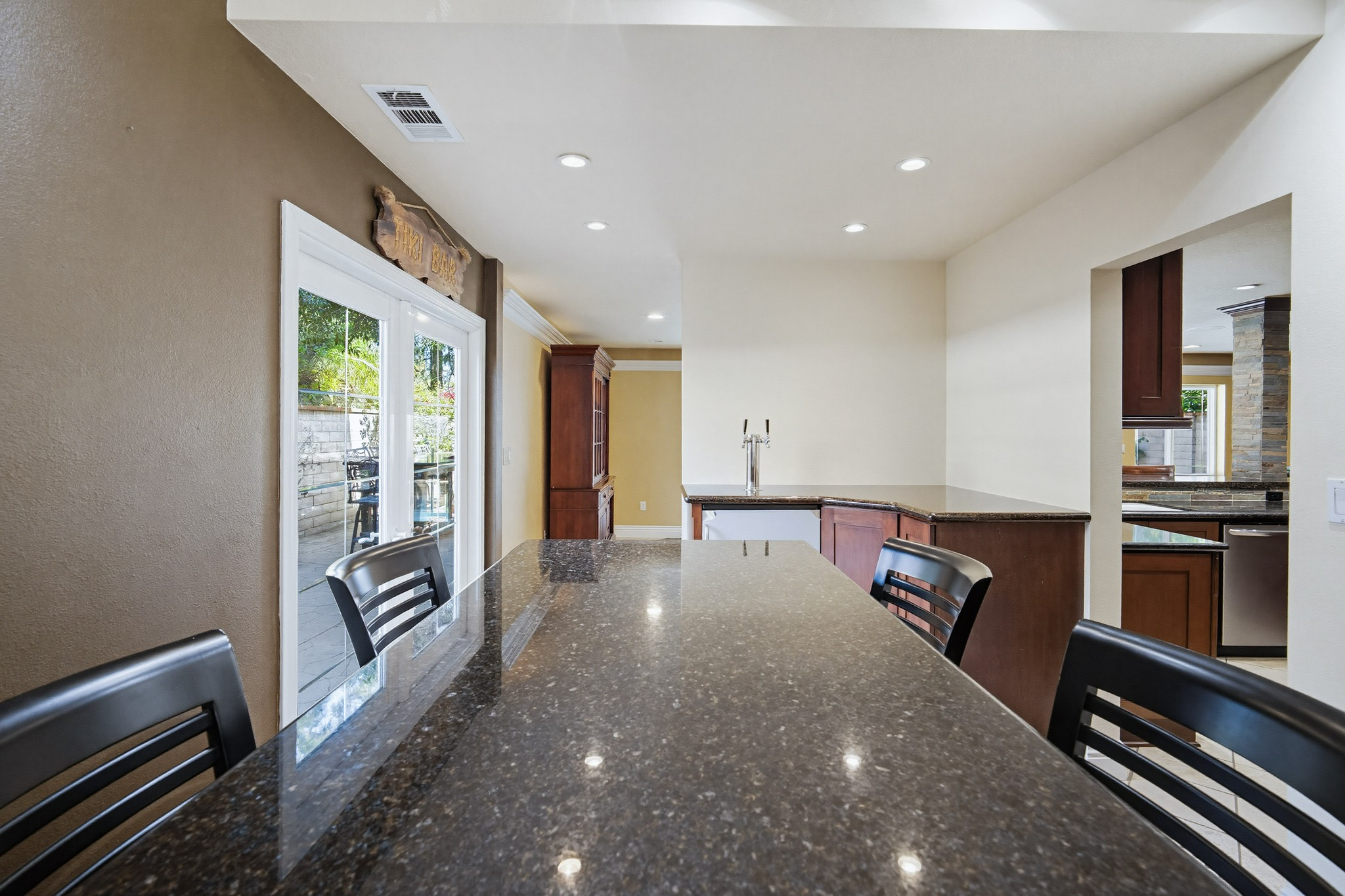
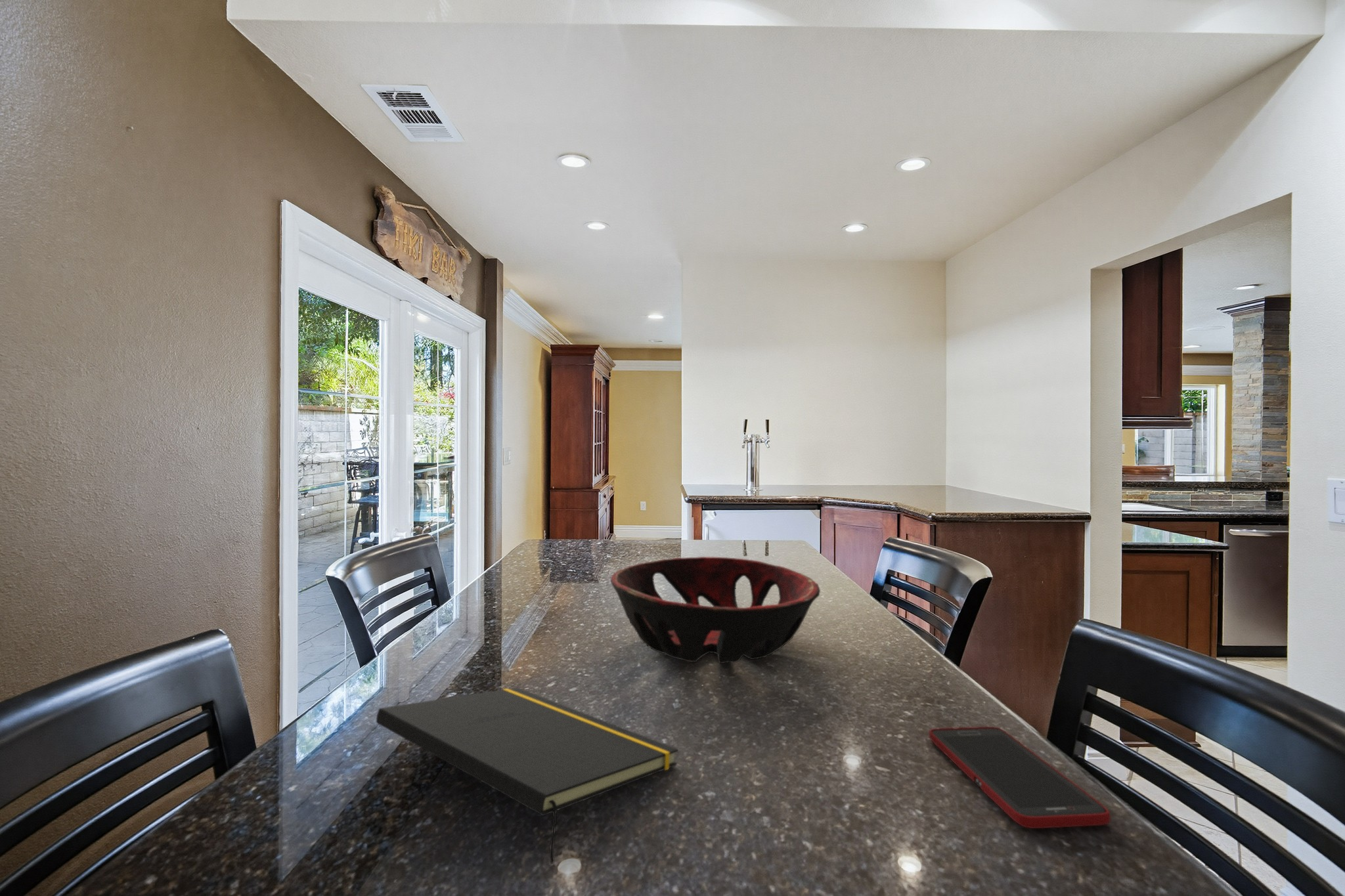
+ decorative bowl (713, 610)
+ cell phone (1008, 771)
+ notepad (526, 736)
